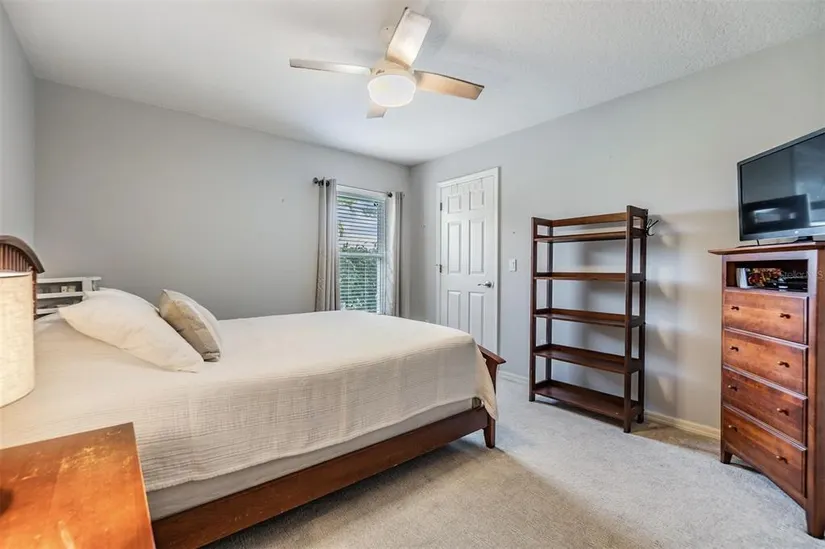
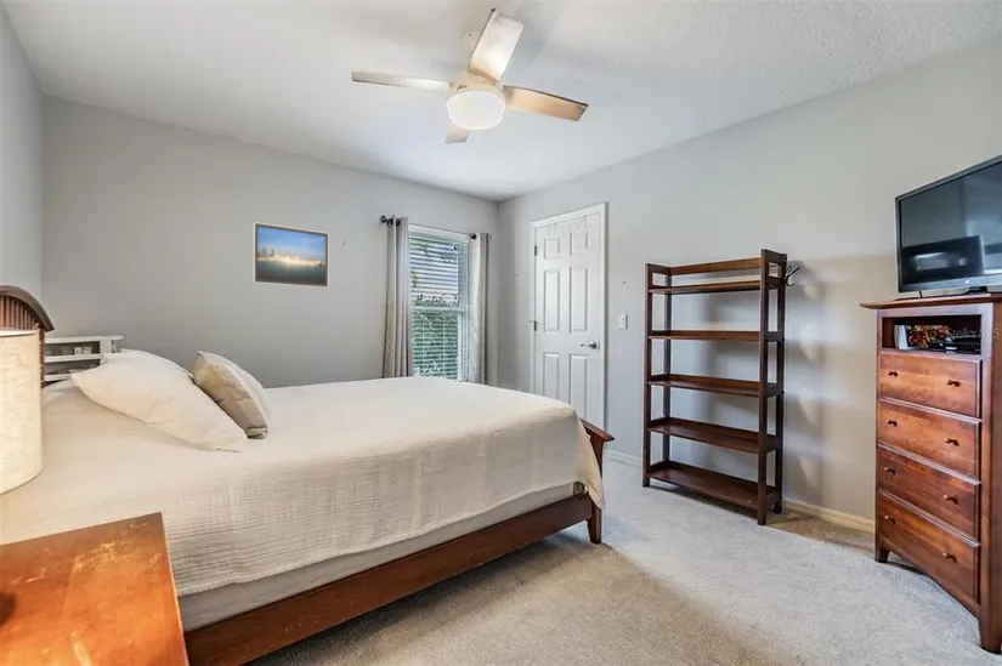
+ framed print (291, 256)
